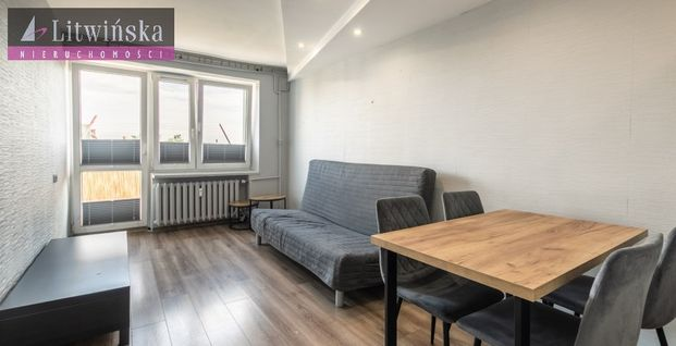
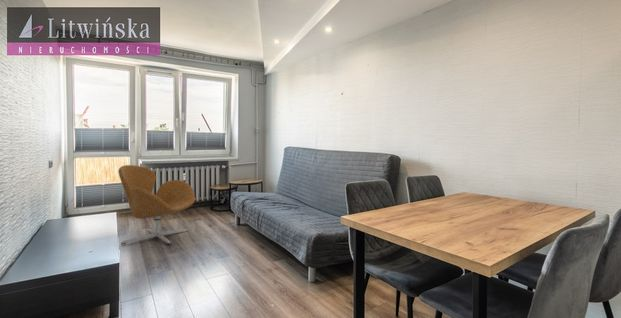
+ armchair (155, 201)
